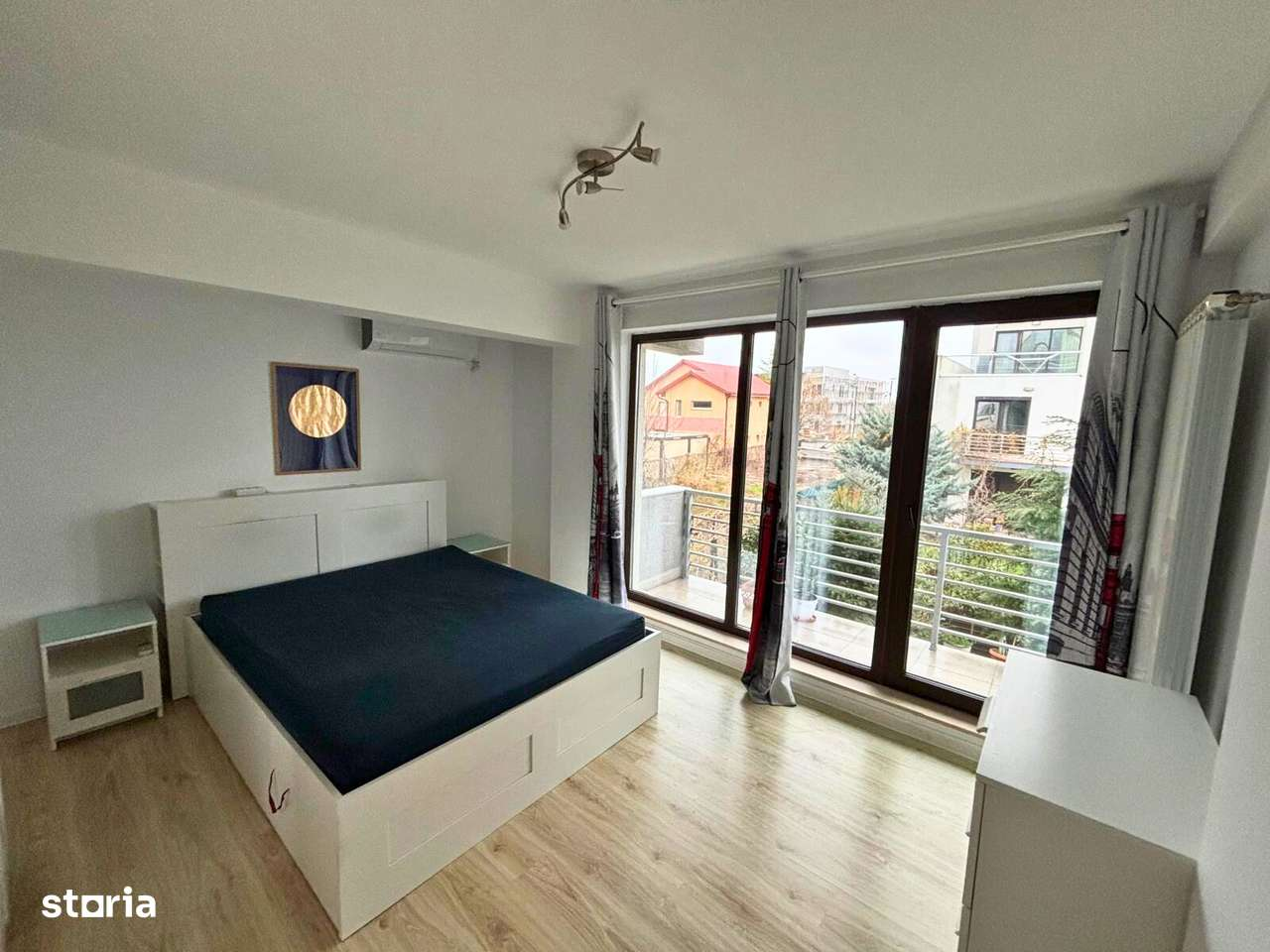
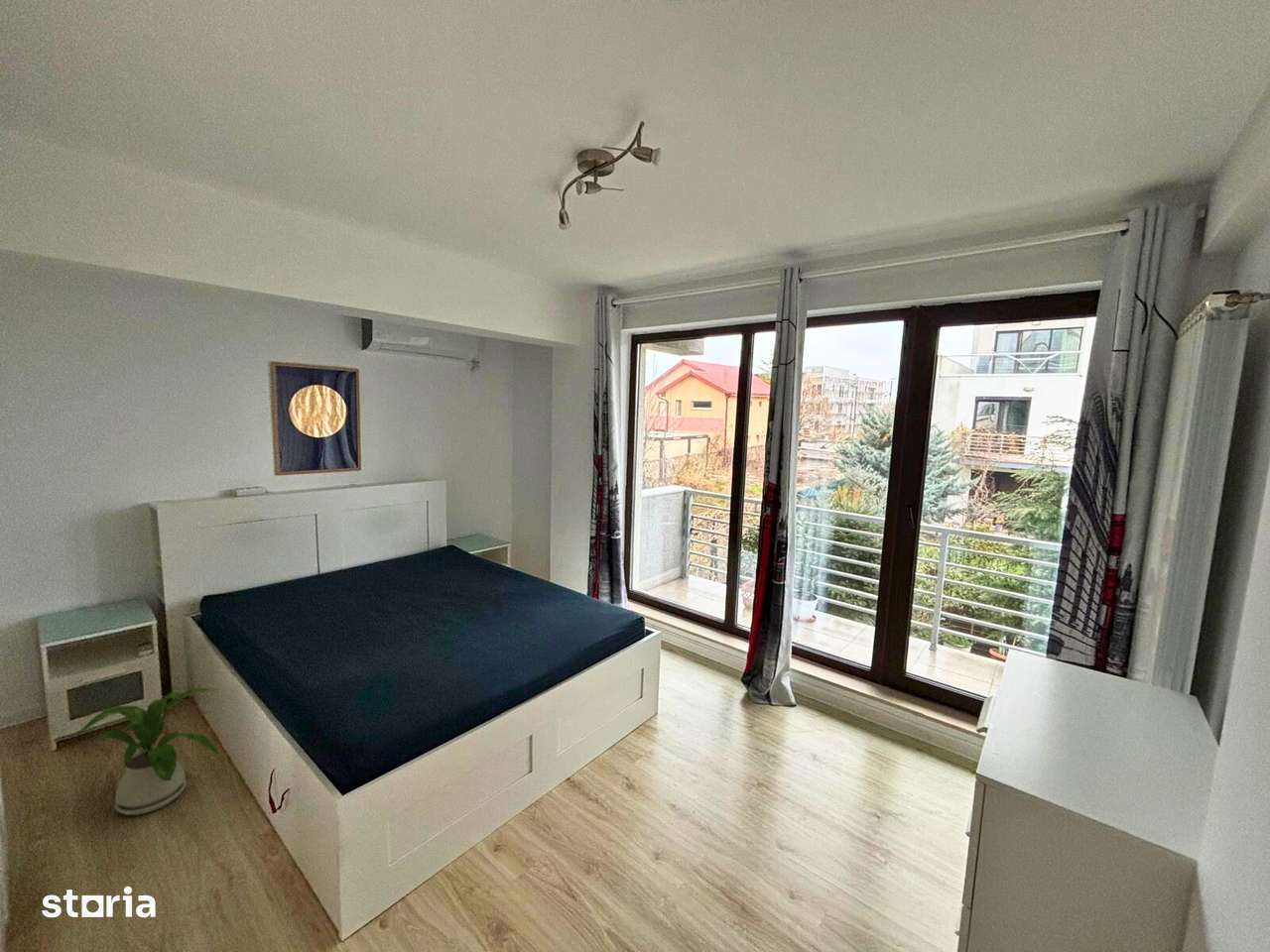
+ house plant (152, 737)
